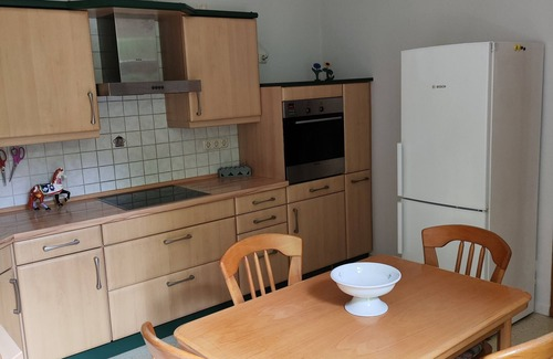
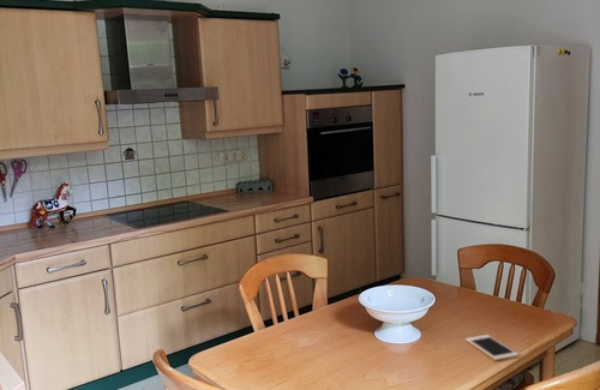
+ cell phone (491, 347)
